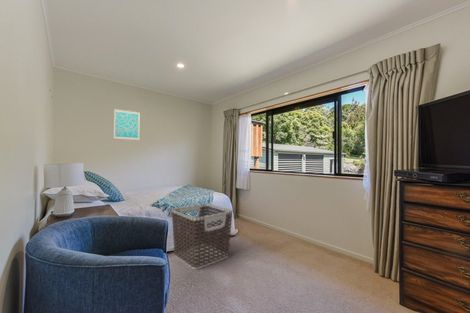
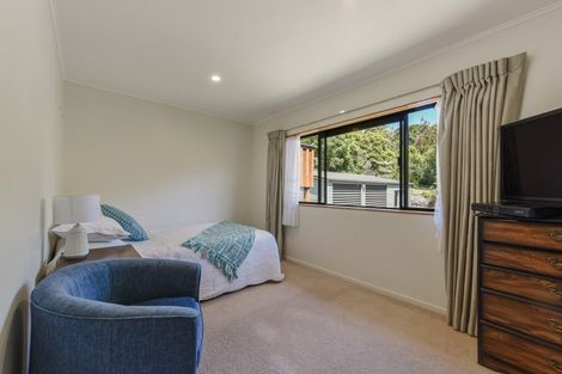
- wall art (127, 125)
- clothes hamper (201, 232)
